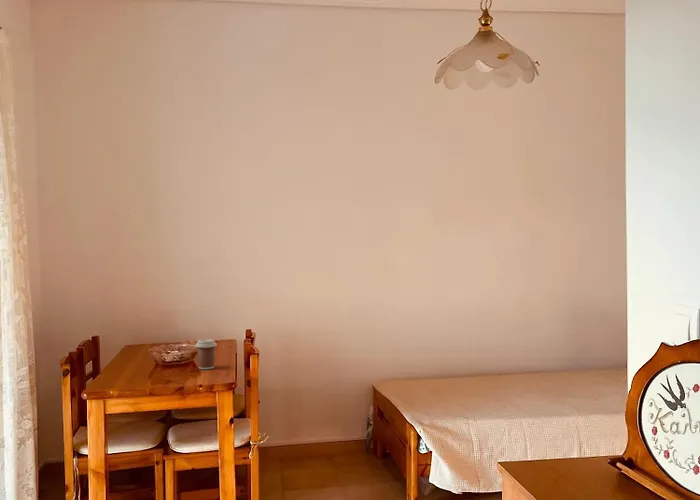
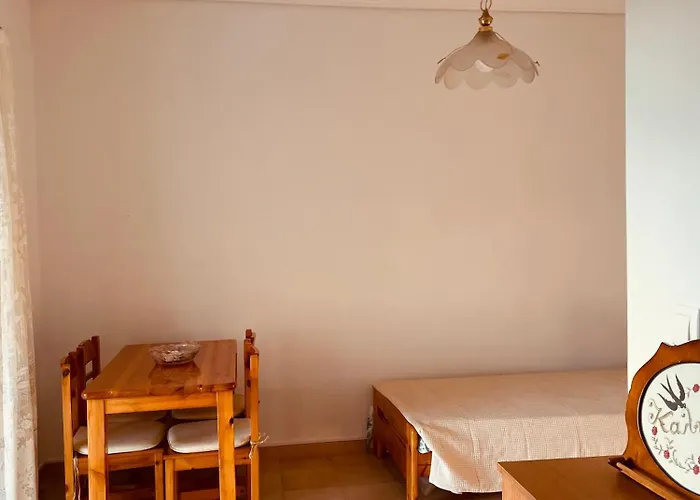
- coffee cup (206, 354)
